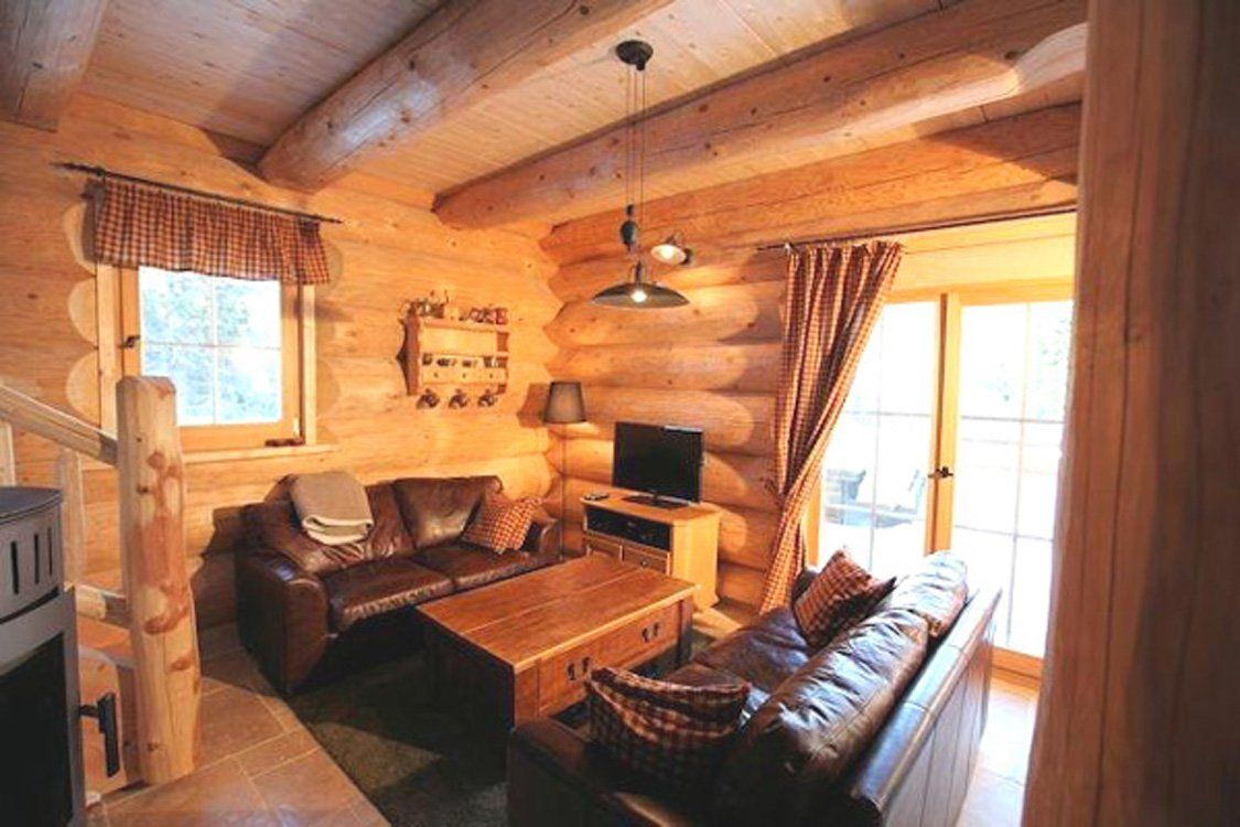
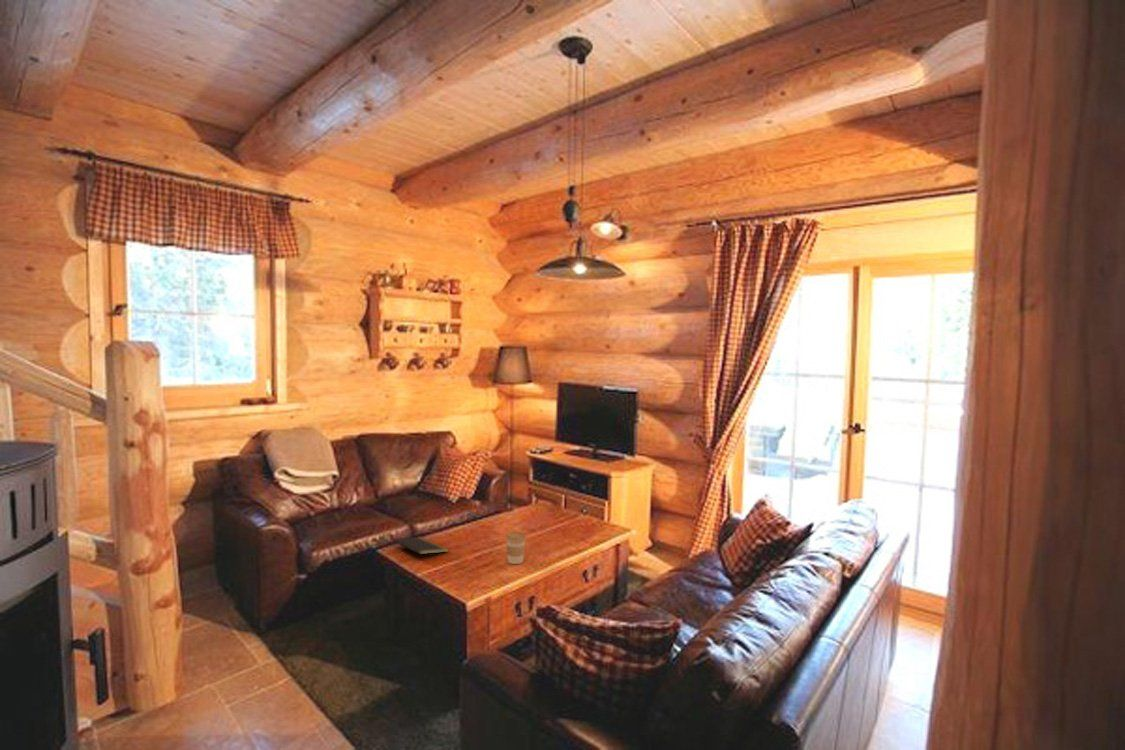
+ notepad (420, 545)
+ coffee cup (515, 547)
